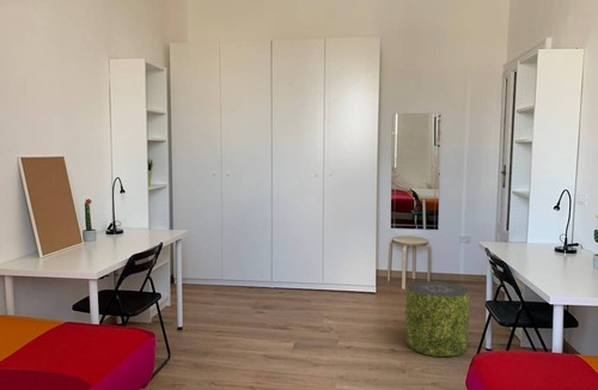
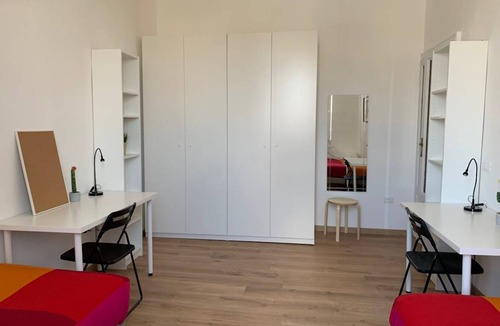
- pouf (437, 316)
